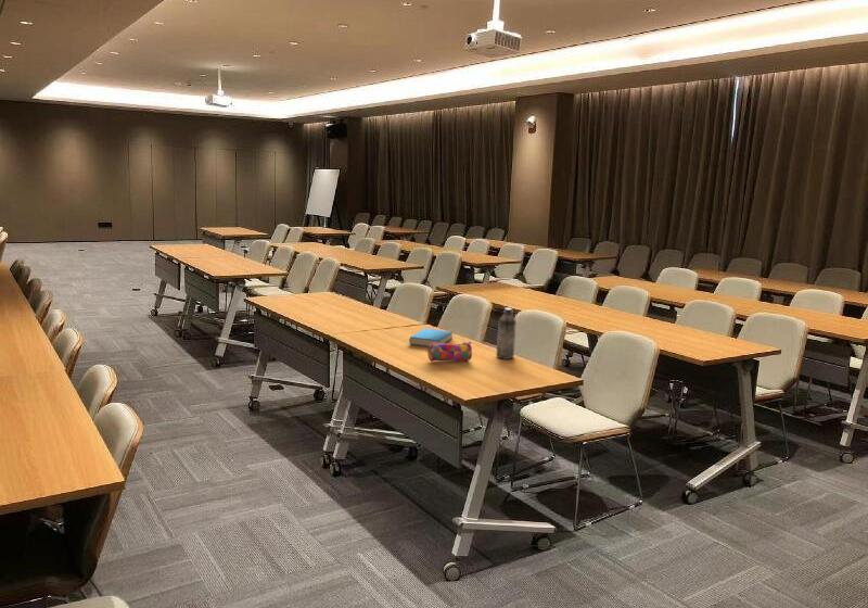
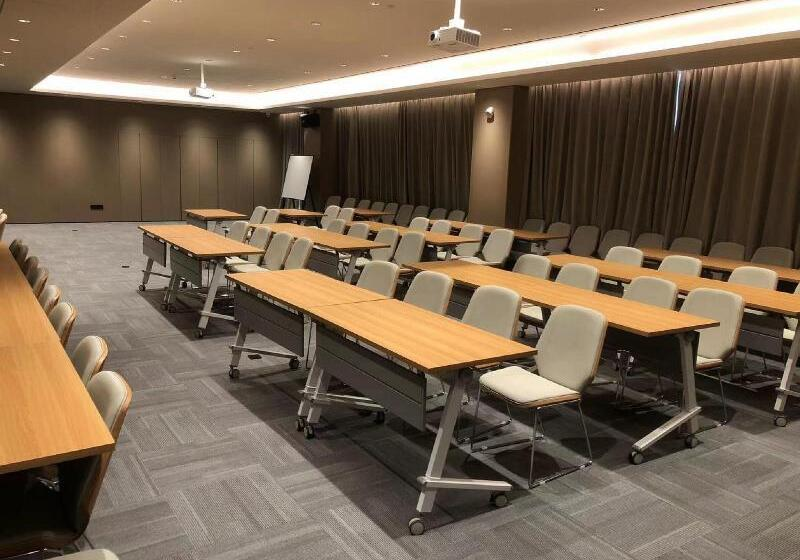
- pencil case (449, 351)
- book (431, 338)
- water bottle (507, 332)
